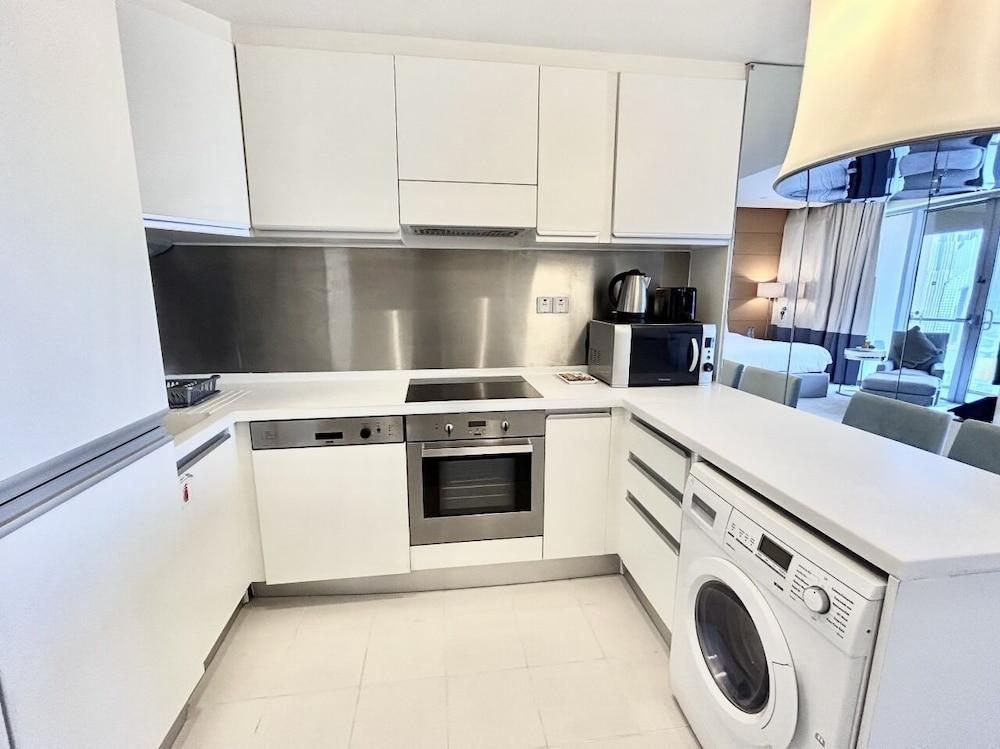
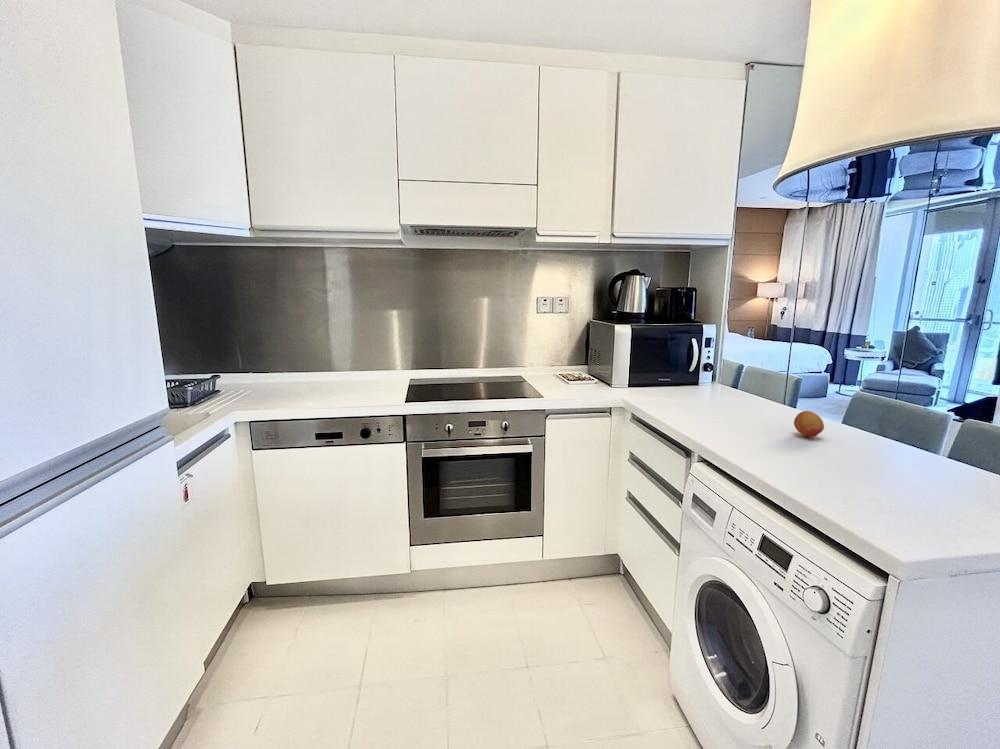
+ fruit (809, 423)
